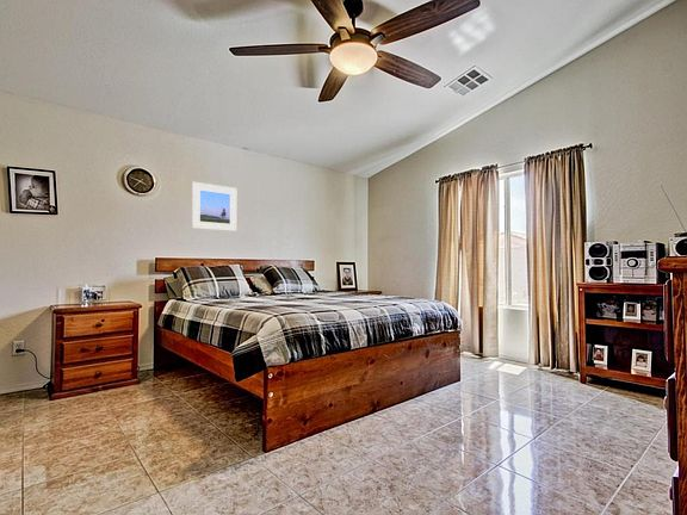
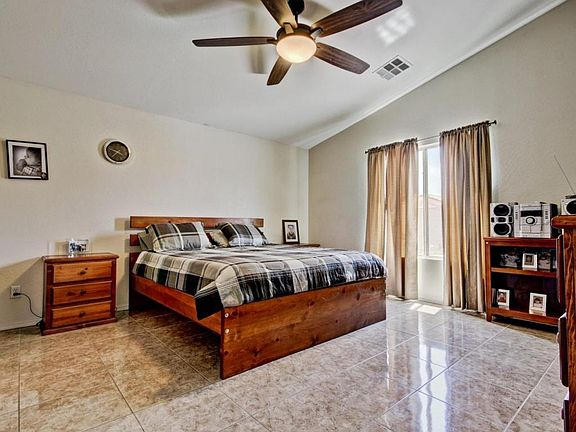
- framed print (215, 207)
